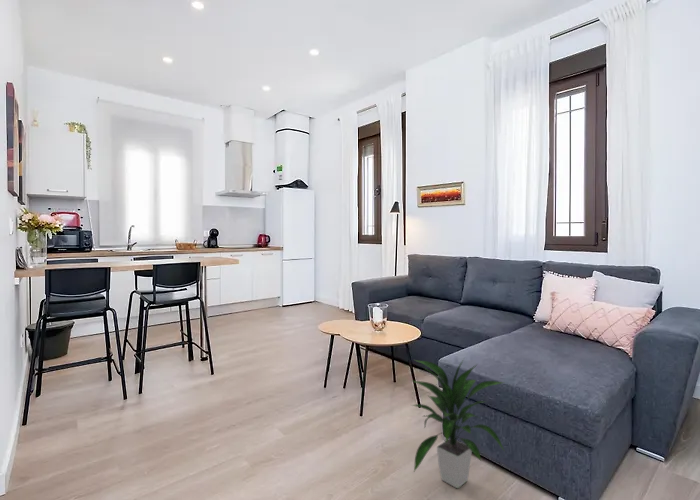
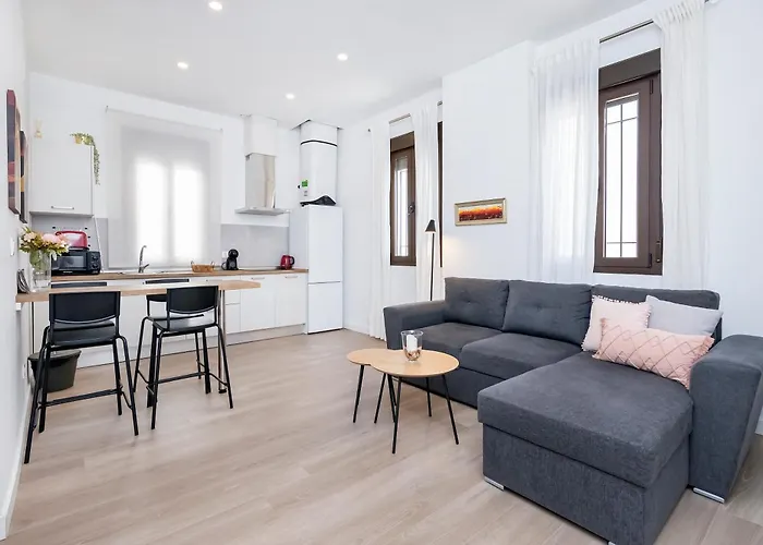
- indoor plant (449, 418)
